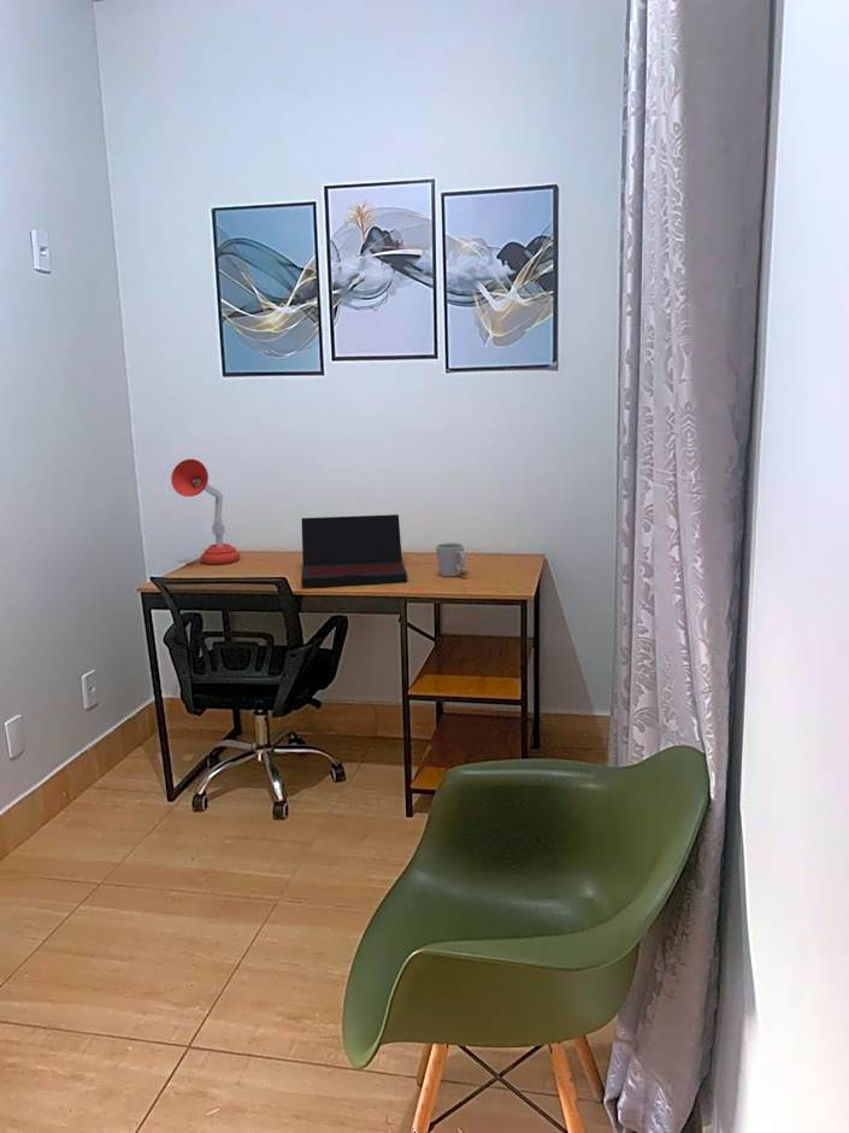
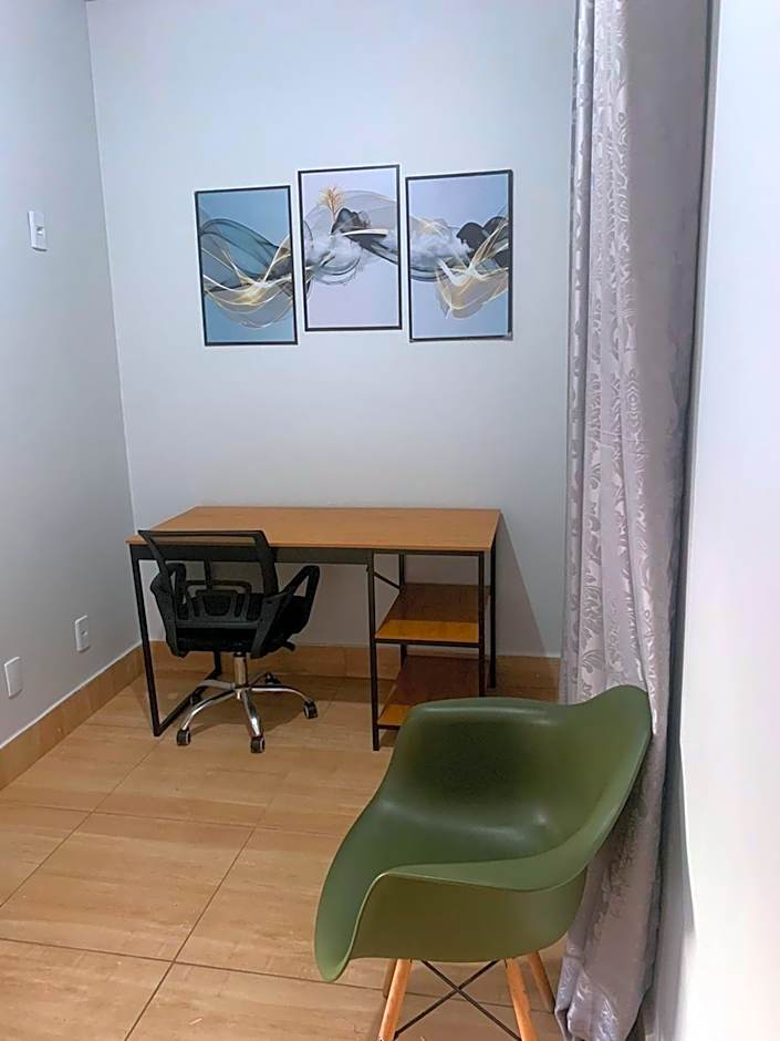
- desk lamp (214, 510)
- laptop (352, 548)
- mug (453, 560)
